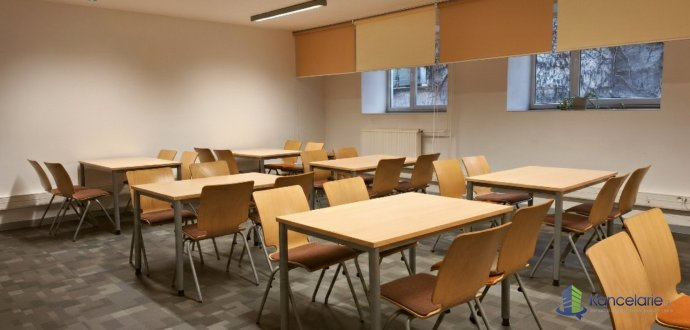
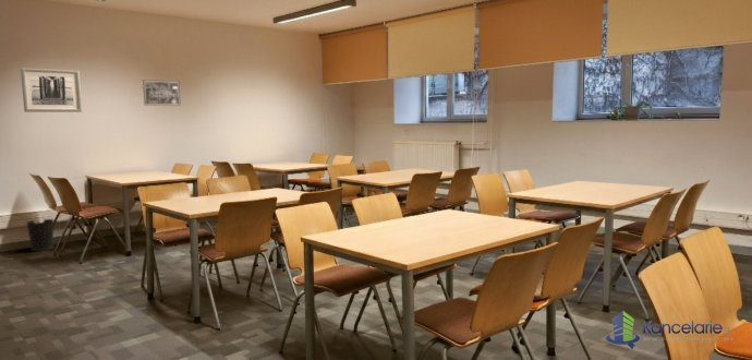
+ wall art (161, 93)
+ wastebasket (41, 235)
+ wall art (52, 91)
